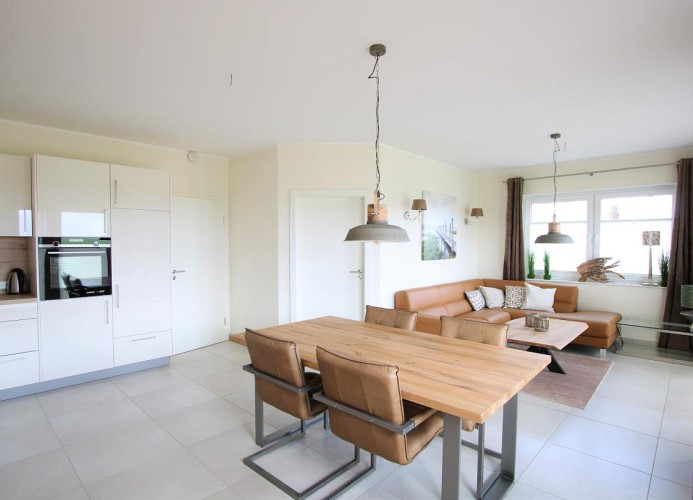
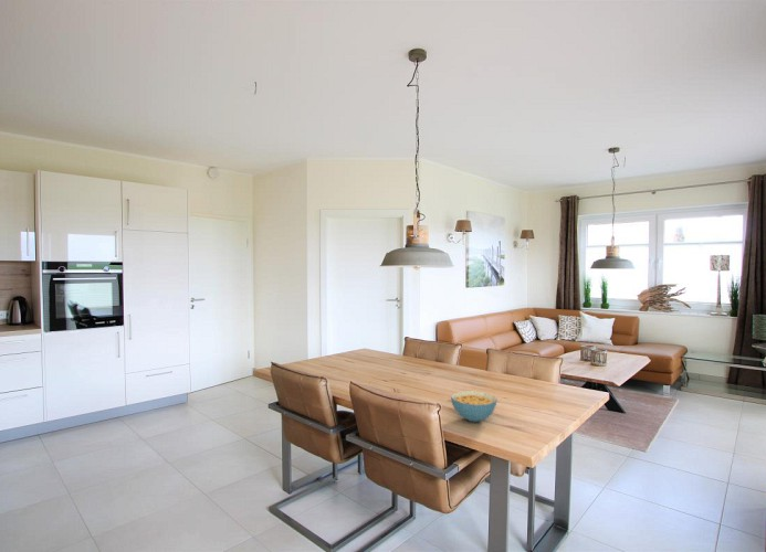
+ cereal bowl (473, 407)
